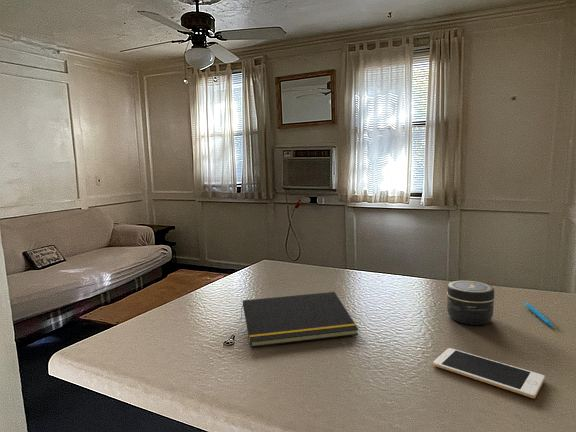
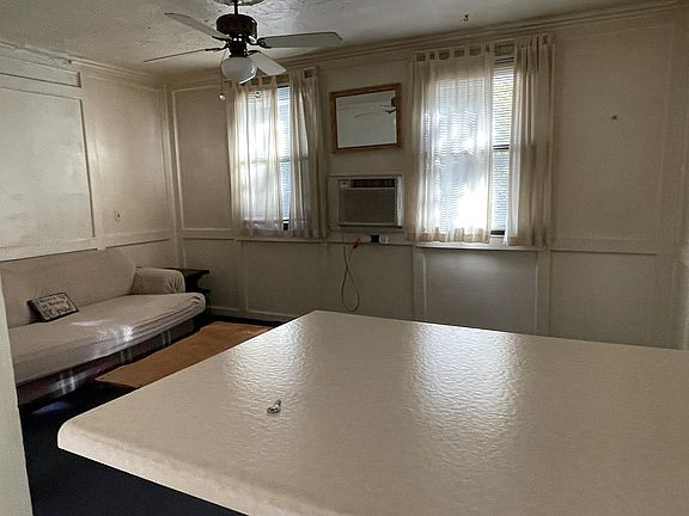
- cell phone (486, 370)
- notepad (297, 316)
- pen (538, 313)
- jar (470, 302)
